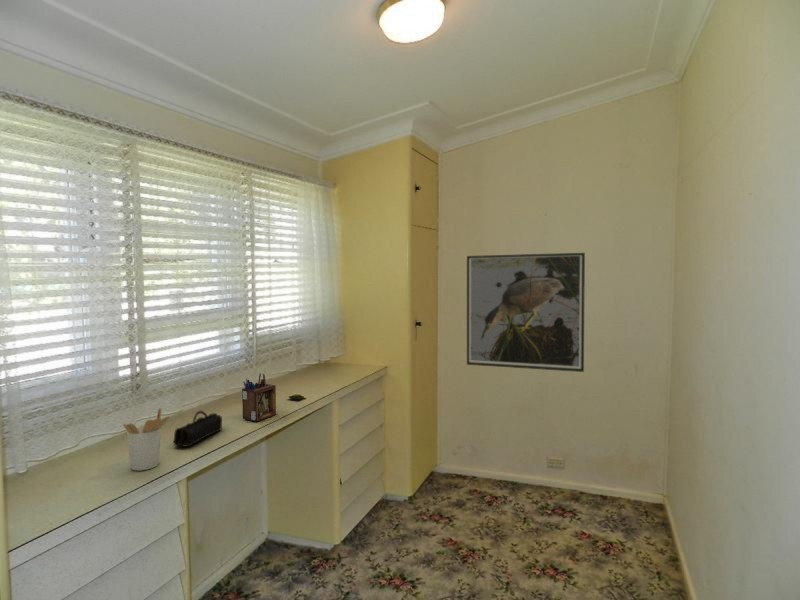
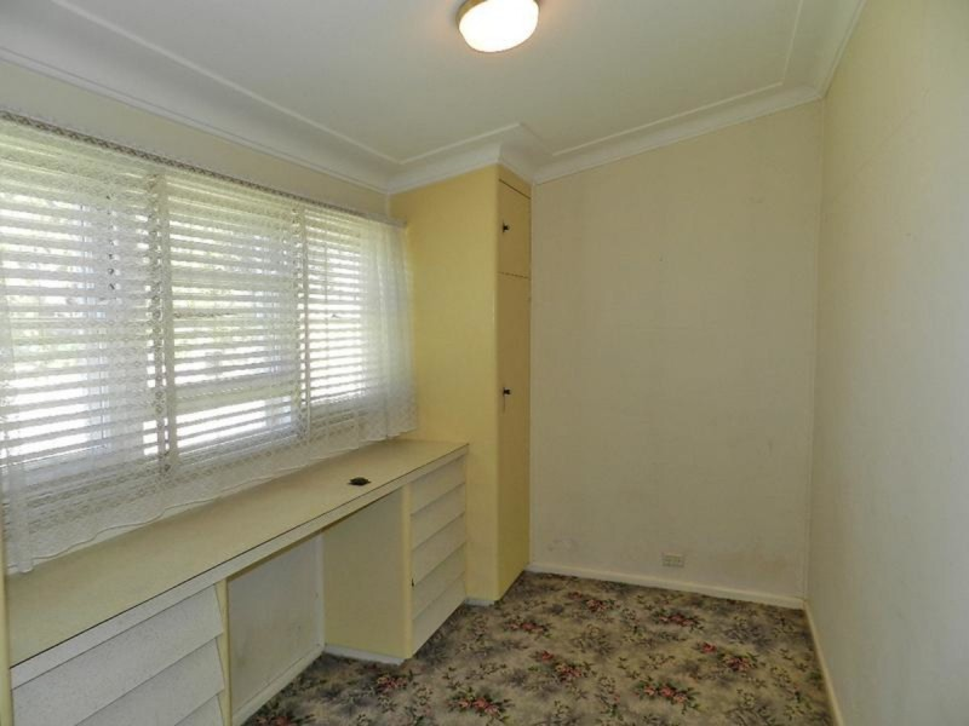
- utensil holder (148, 439)
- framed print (522, 311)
- desk organizer (259, 396)
- pencil case (199, 424)
